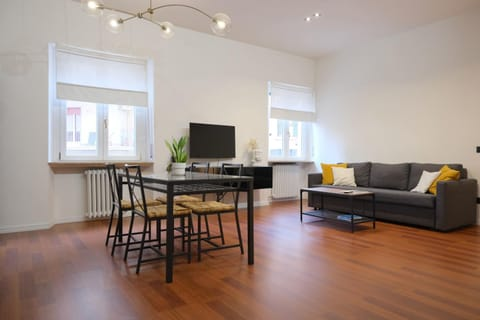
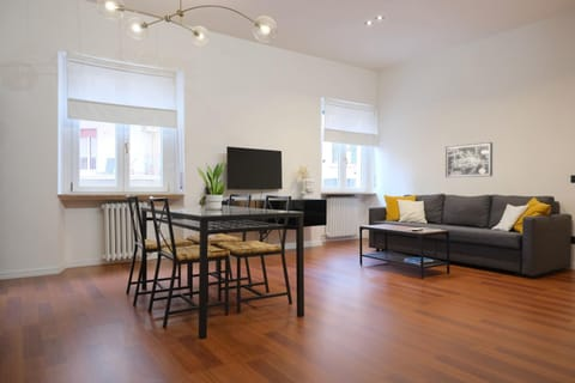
+ wall art (467, 160)
